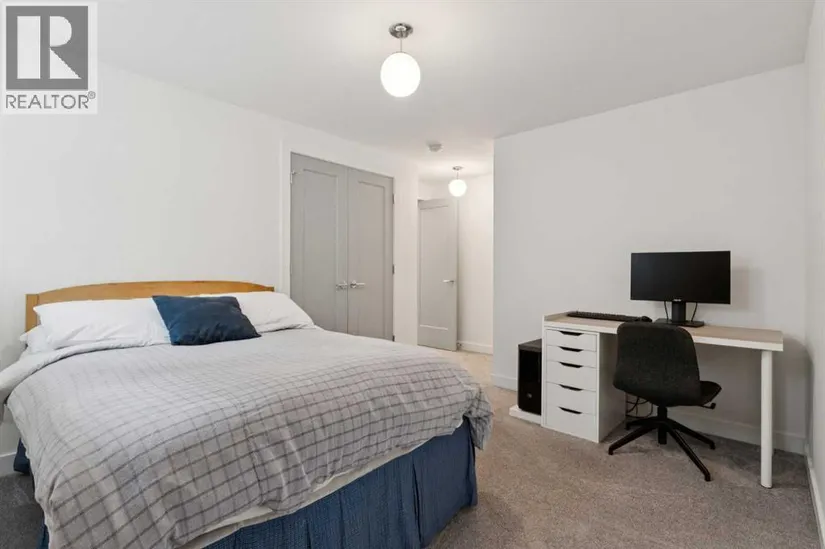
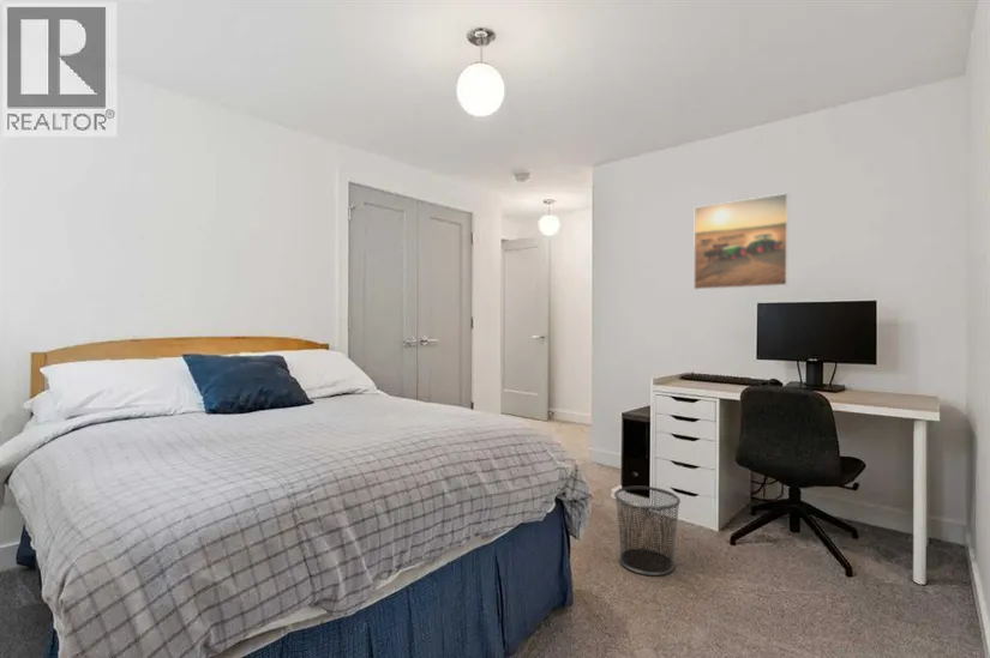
+ waste bin (646, 529)
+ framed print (738, 243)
